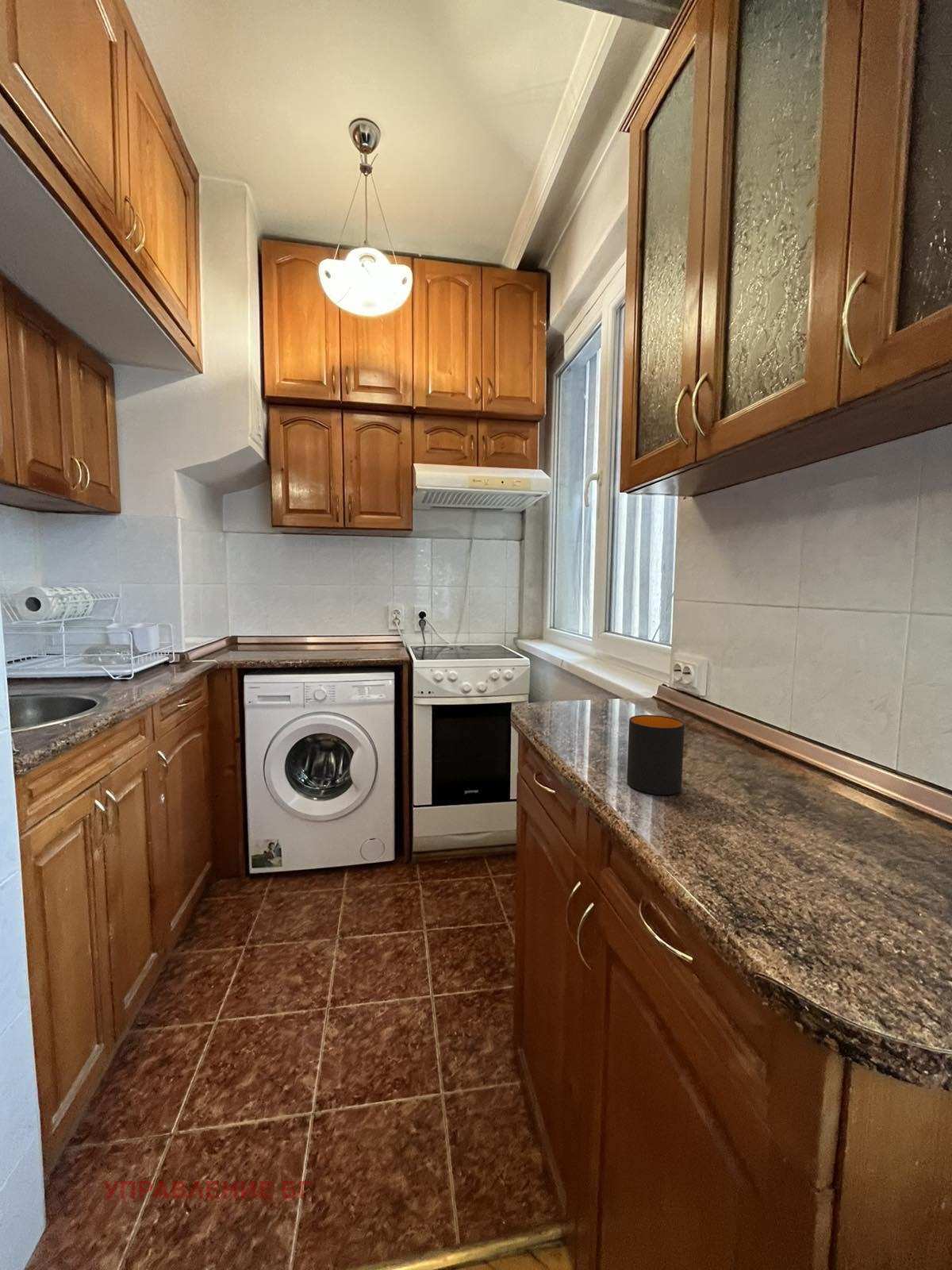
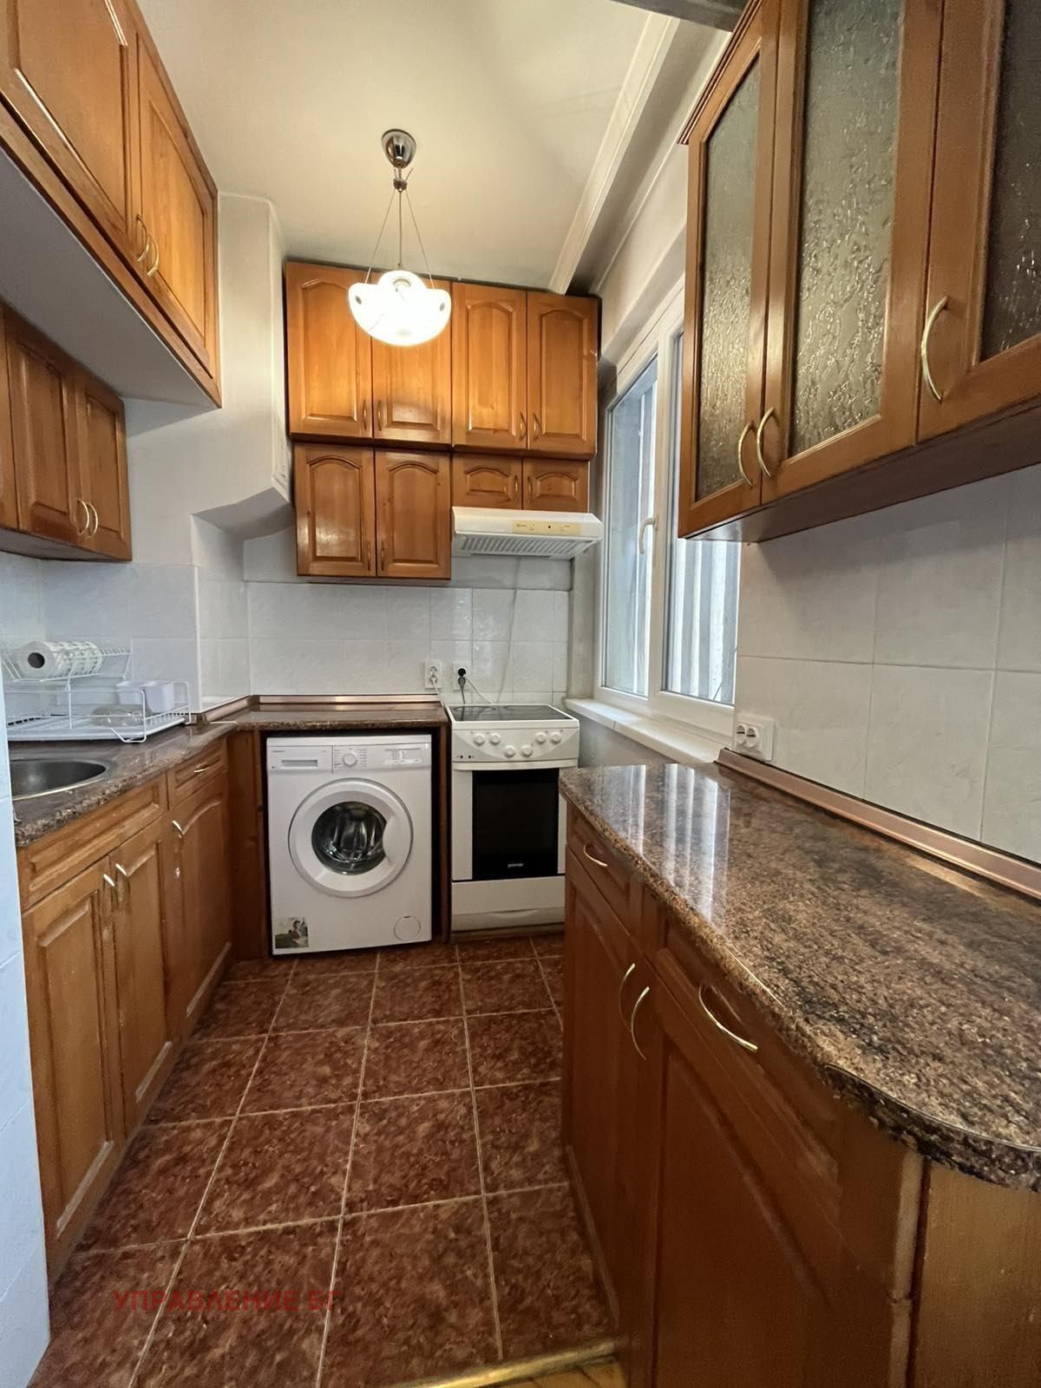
- mug (653, 749)
